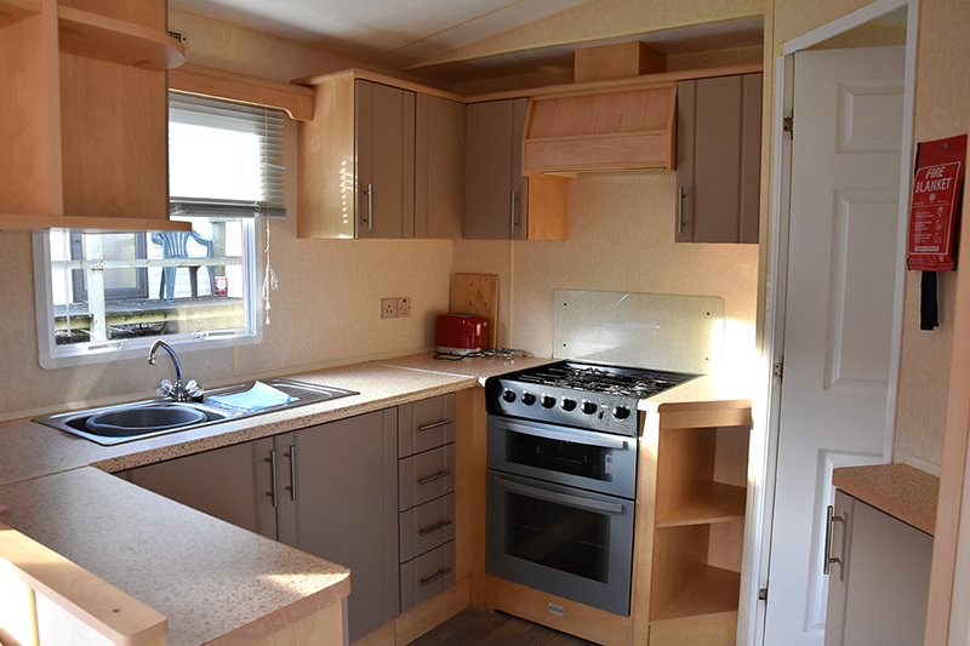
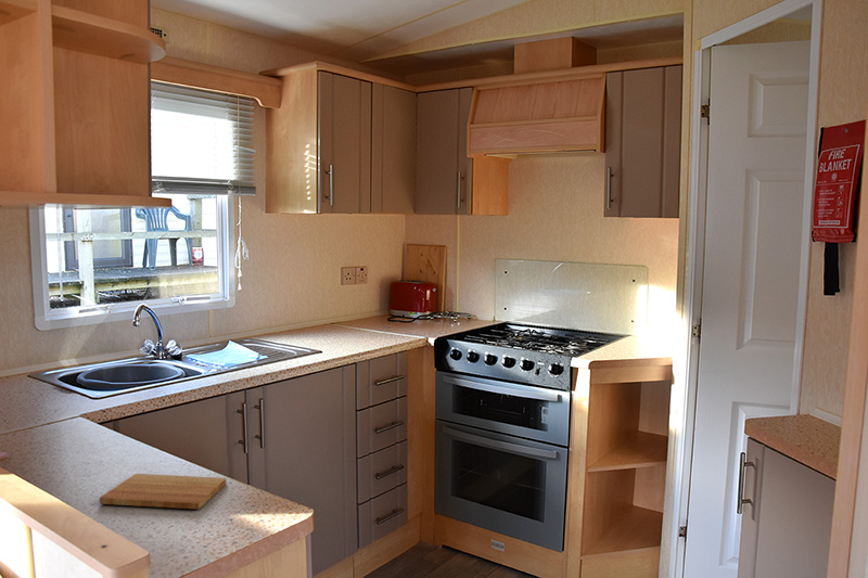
+ cutting board (165, 490)
